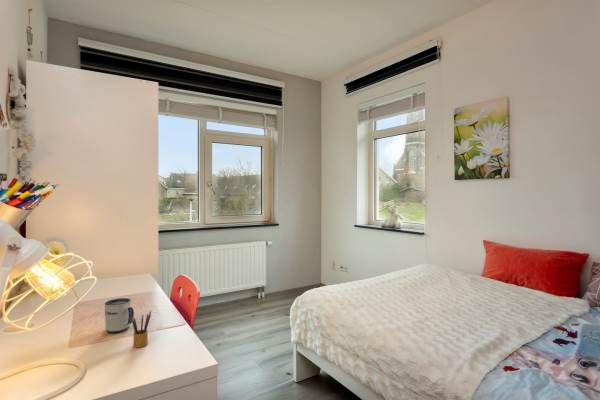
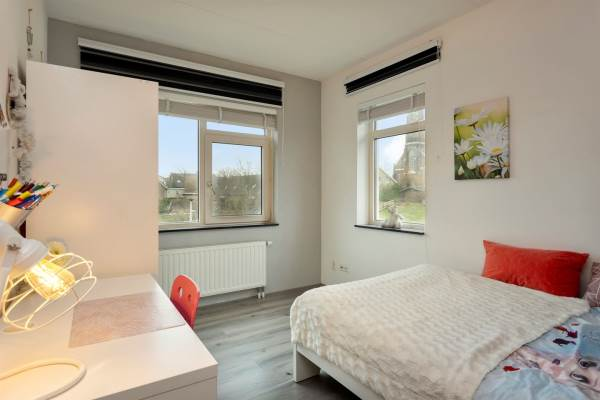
- mug (120, 315)
- pencil box (141, 329)
